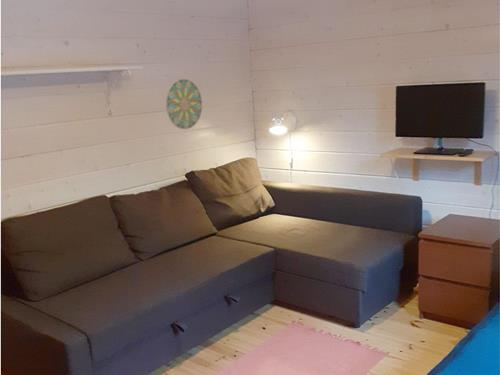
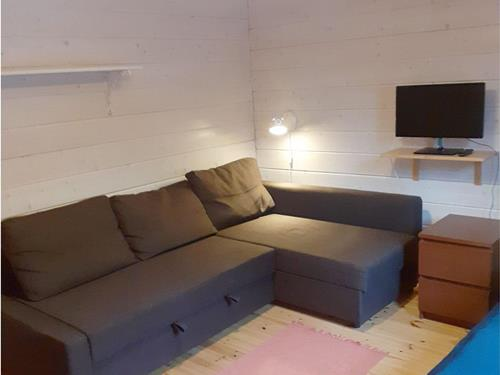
- decorative plate (184, 104)
